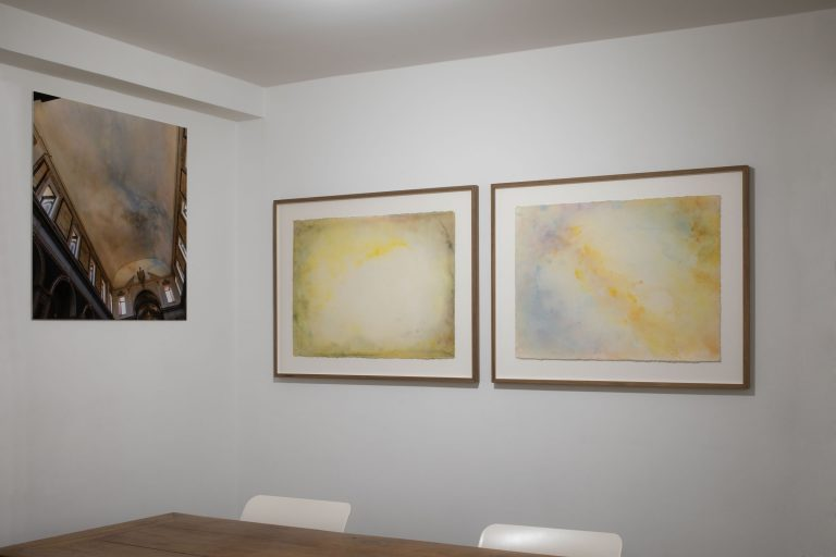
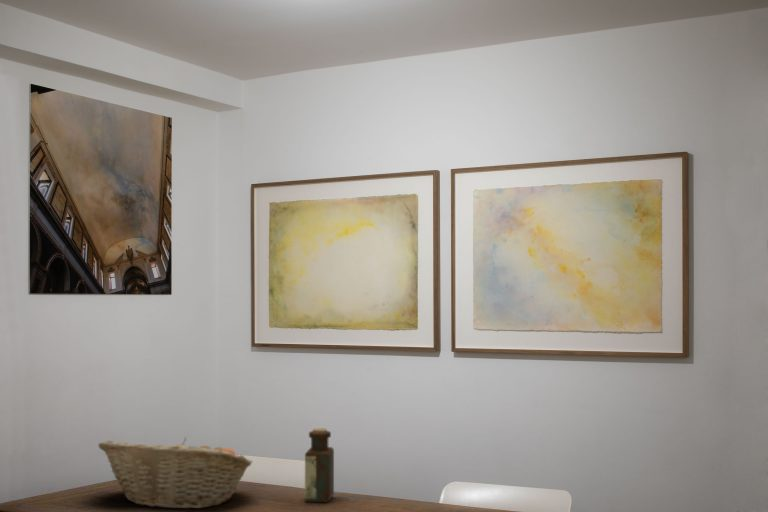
+ bottle (319, 464)
+ fruit basket (175, 466)
